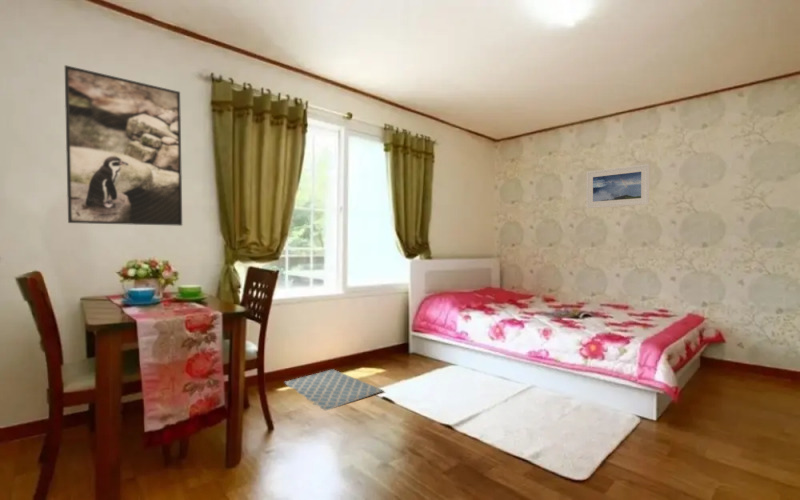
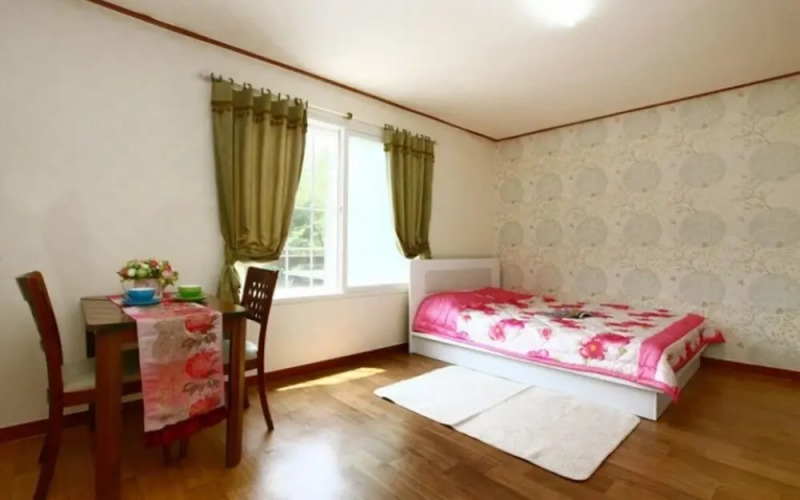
- bath mat (326, 388)
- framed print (616, 187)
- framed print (128, 152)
